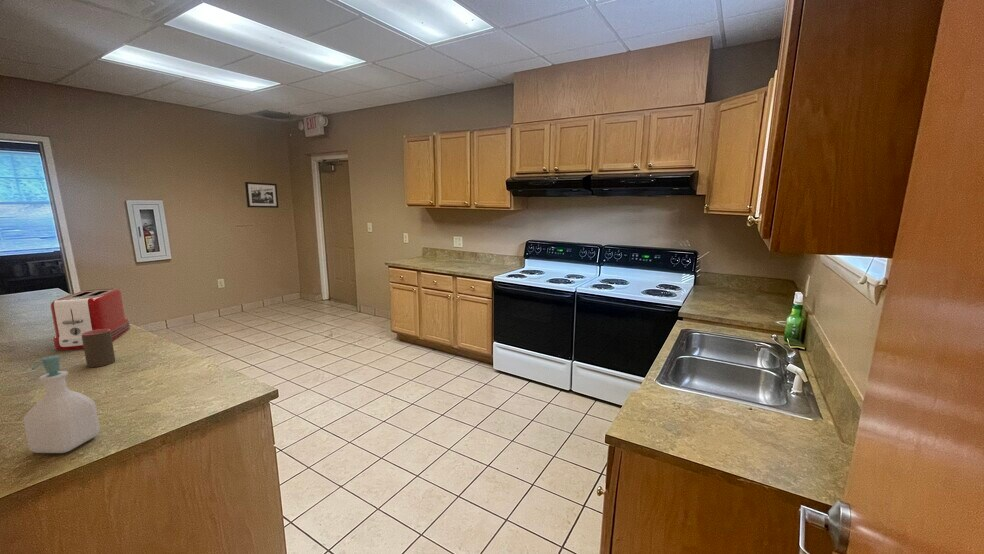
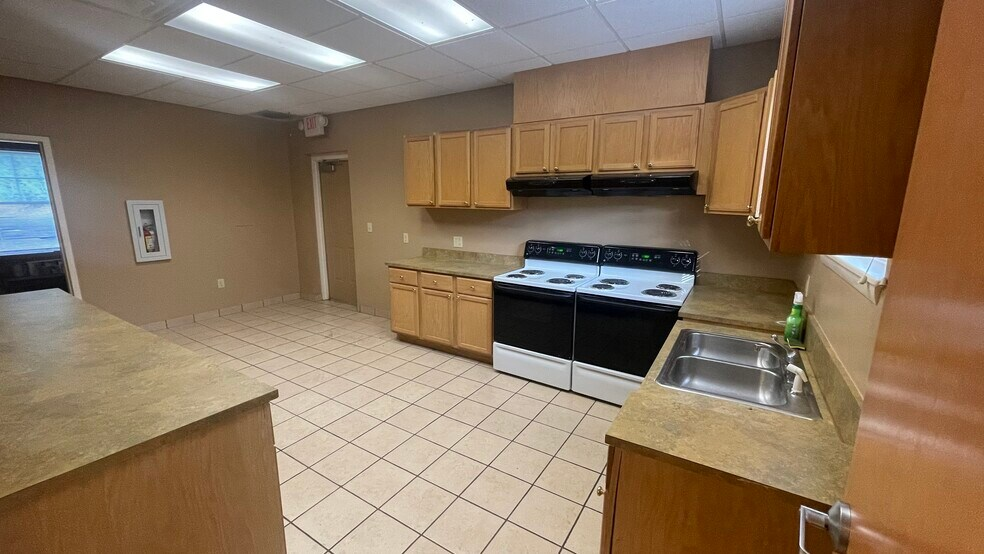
- cup (98, 347)
- soap bottle (59, 401)
- toaster (91, 316)
- picture frame (262, 195)
